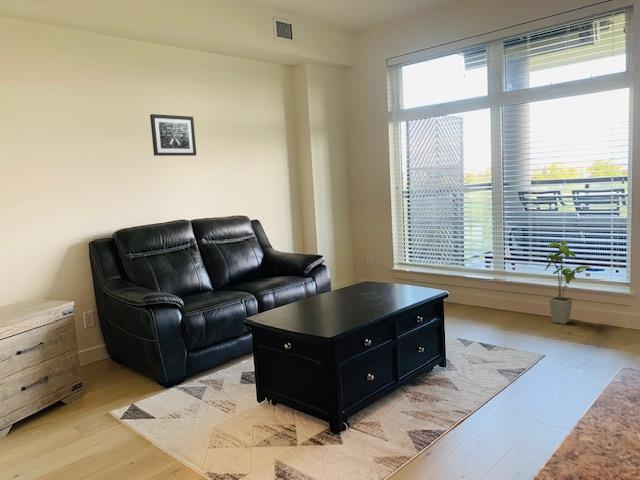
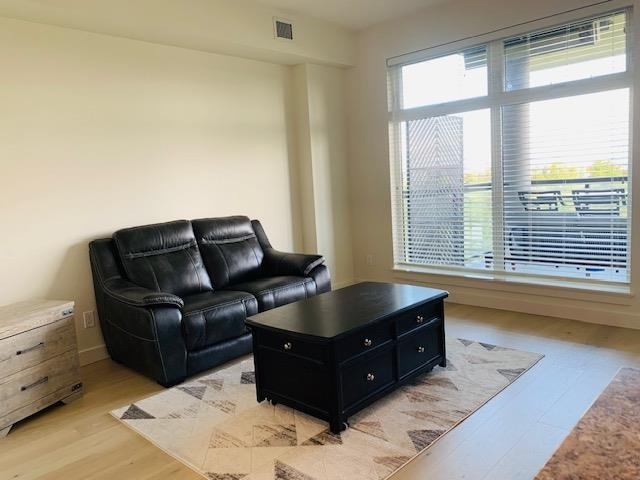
- house plant (566, 282)
- wall art (174, 135)
